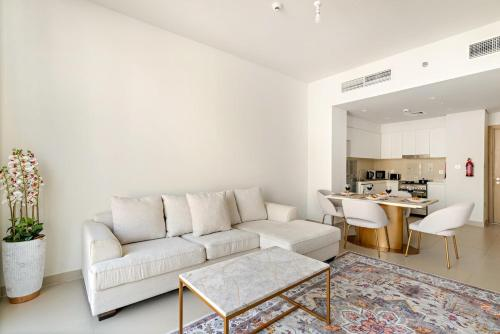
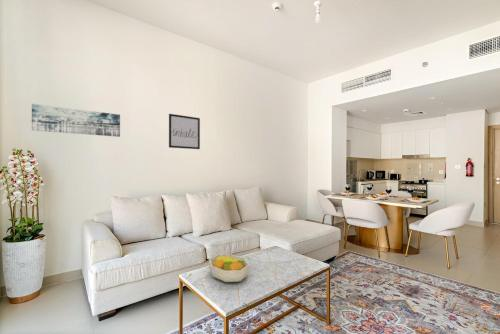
+ fruit bowl (228, 265)
+ wall art (184, 132)
+ wall art (79, 121)
